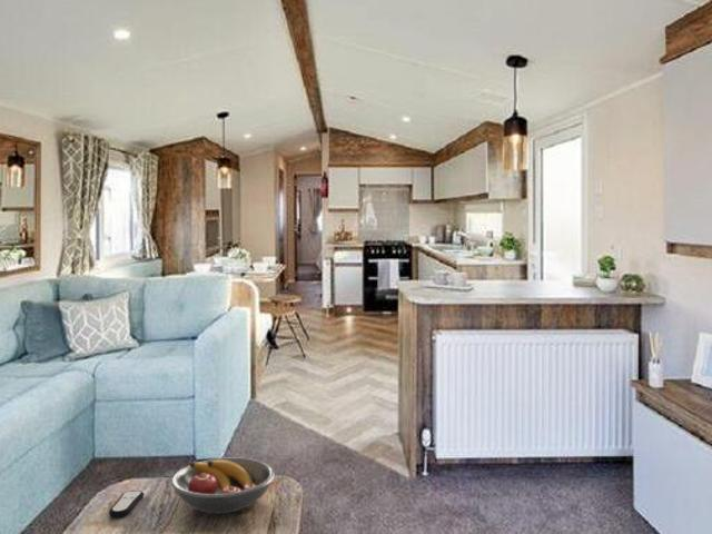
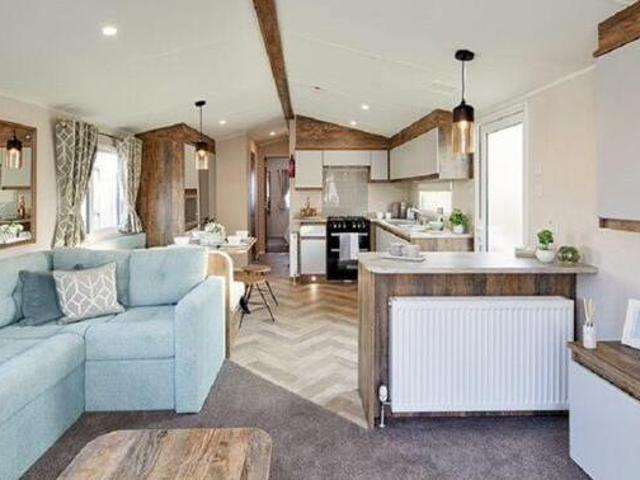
- fruit bowl (224, 485)
- remote control (126, 503)
